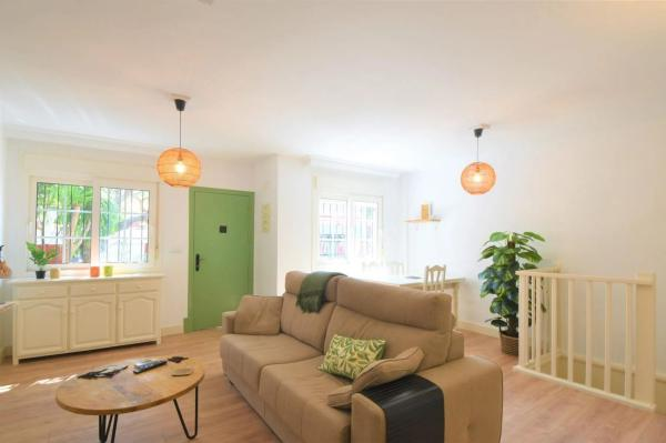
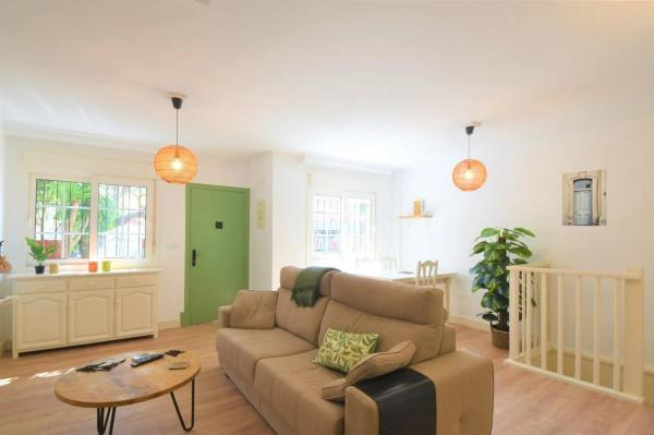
+ wall art (583, 198)
